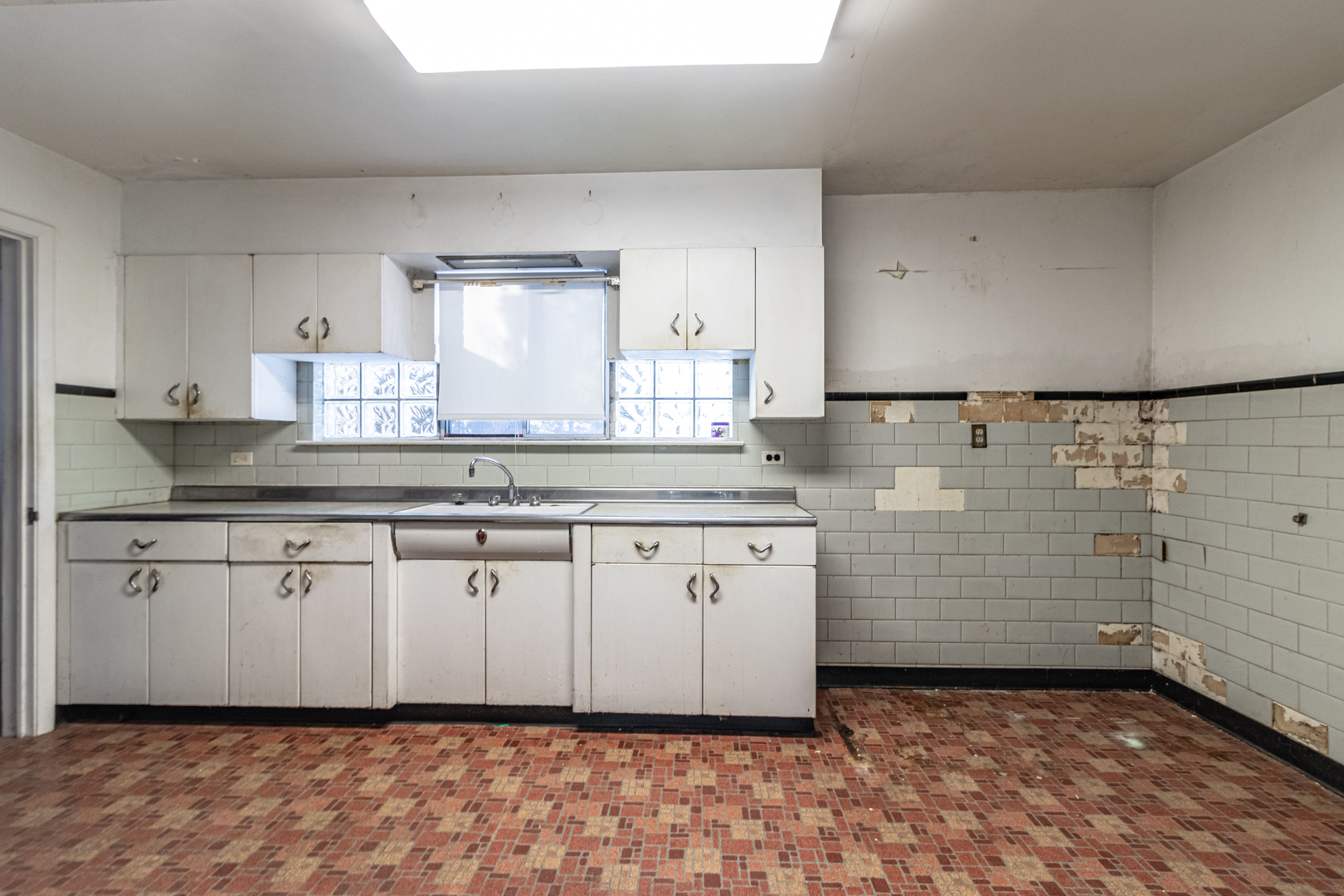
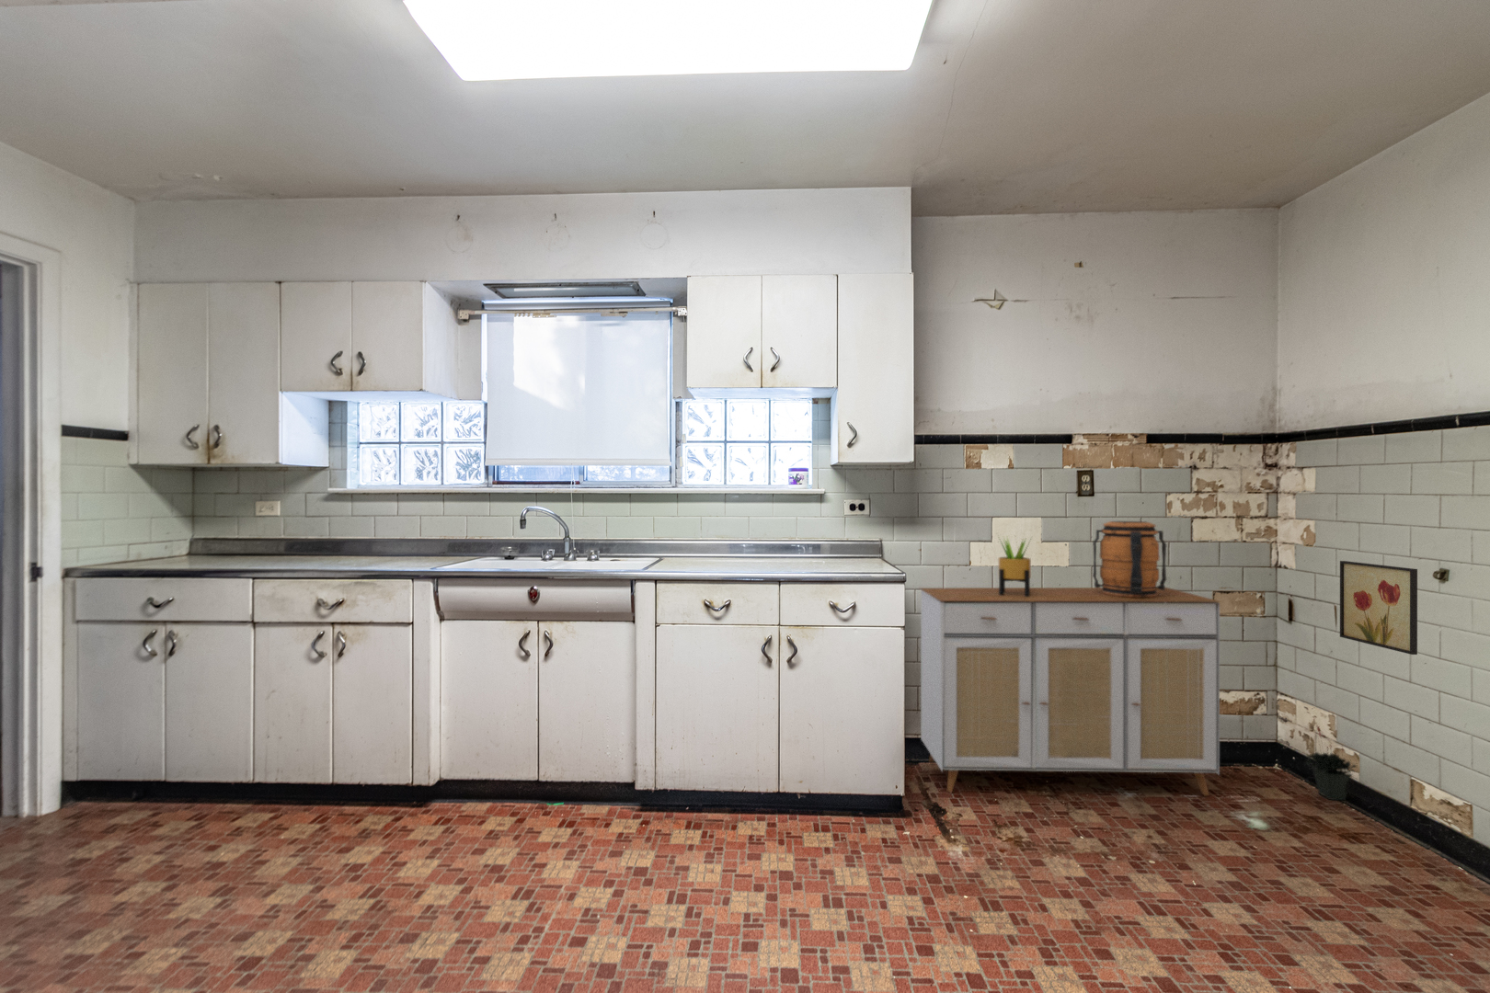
+ canister (1129, 559)
+ potted plant (1330, 758)
+ wall art (1378, 605)
+ potted plant (1013, 563)
+ sideboard (1061, 685)
